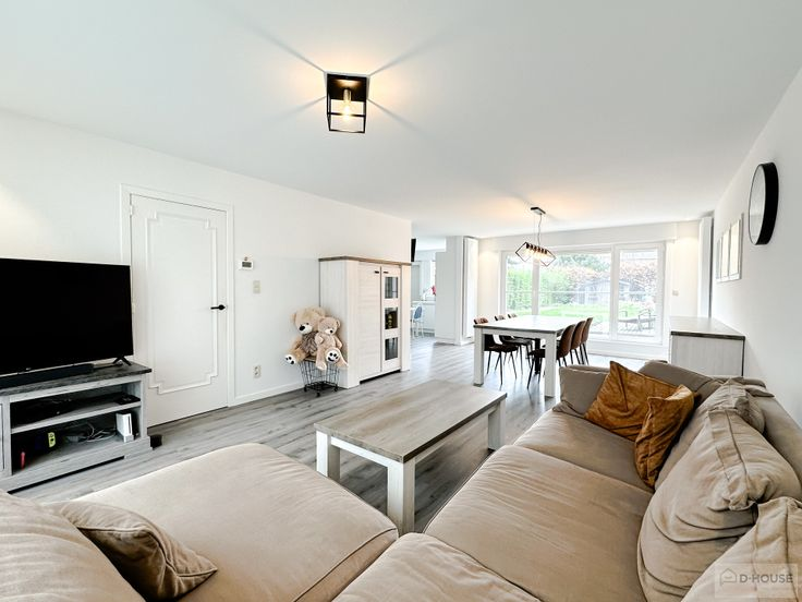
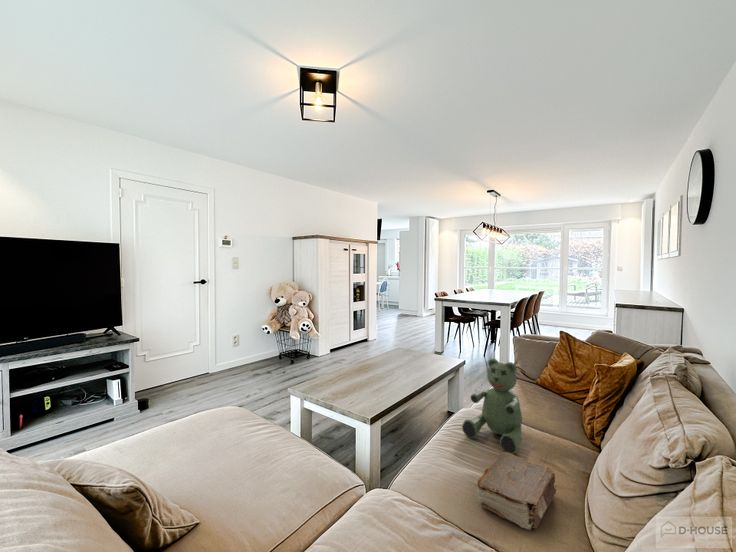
+ teddy bear (499, 398)
+ book (516, 486)
